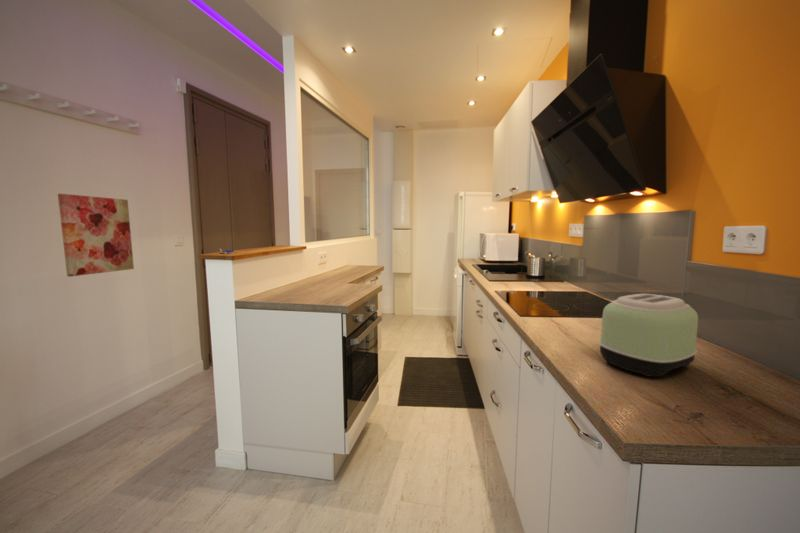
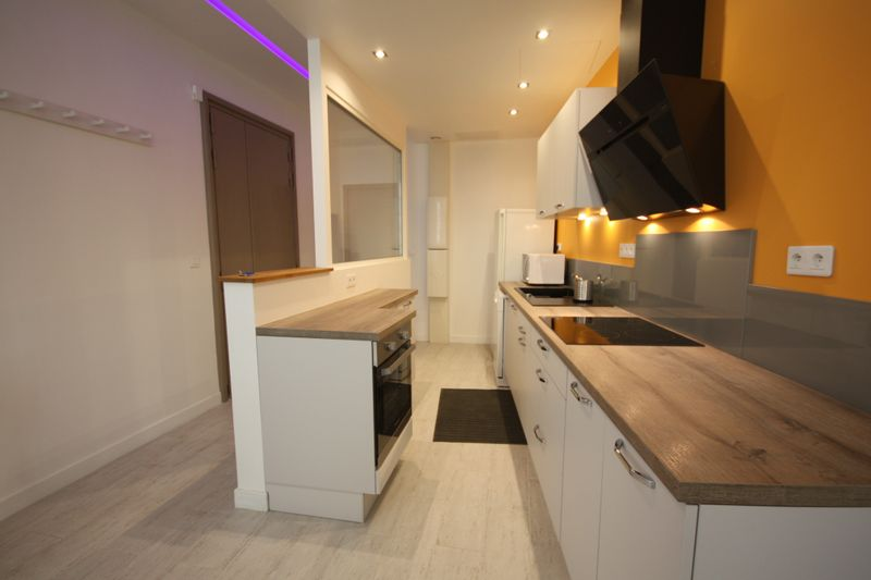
- toaster (649, 330)
- wall art (99, 235)
